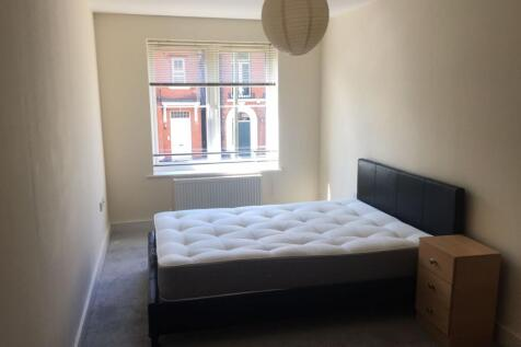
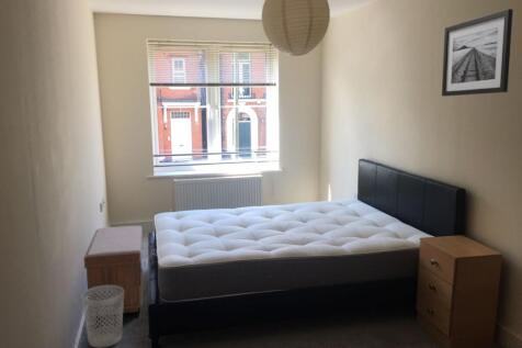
+ wall art (473, 57)
+ wastebasket (103, 316)
+ bench (117, 266)
